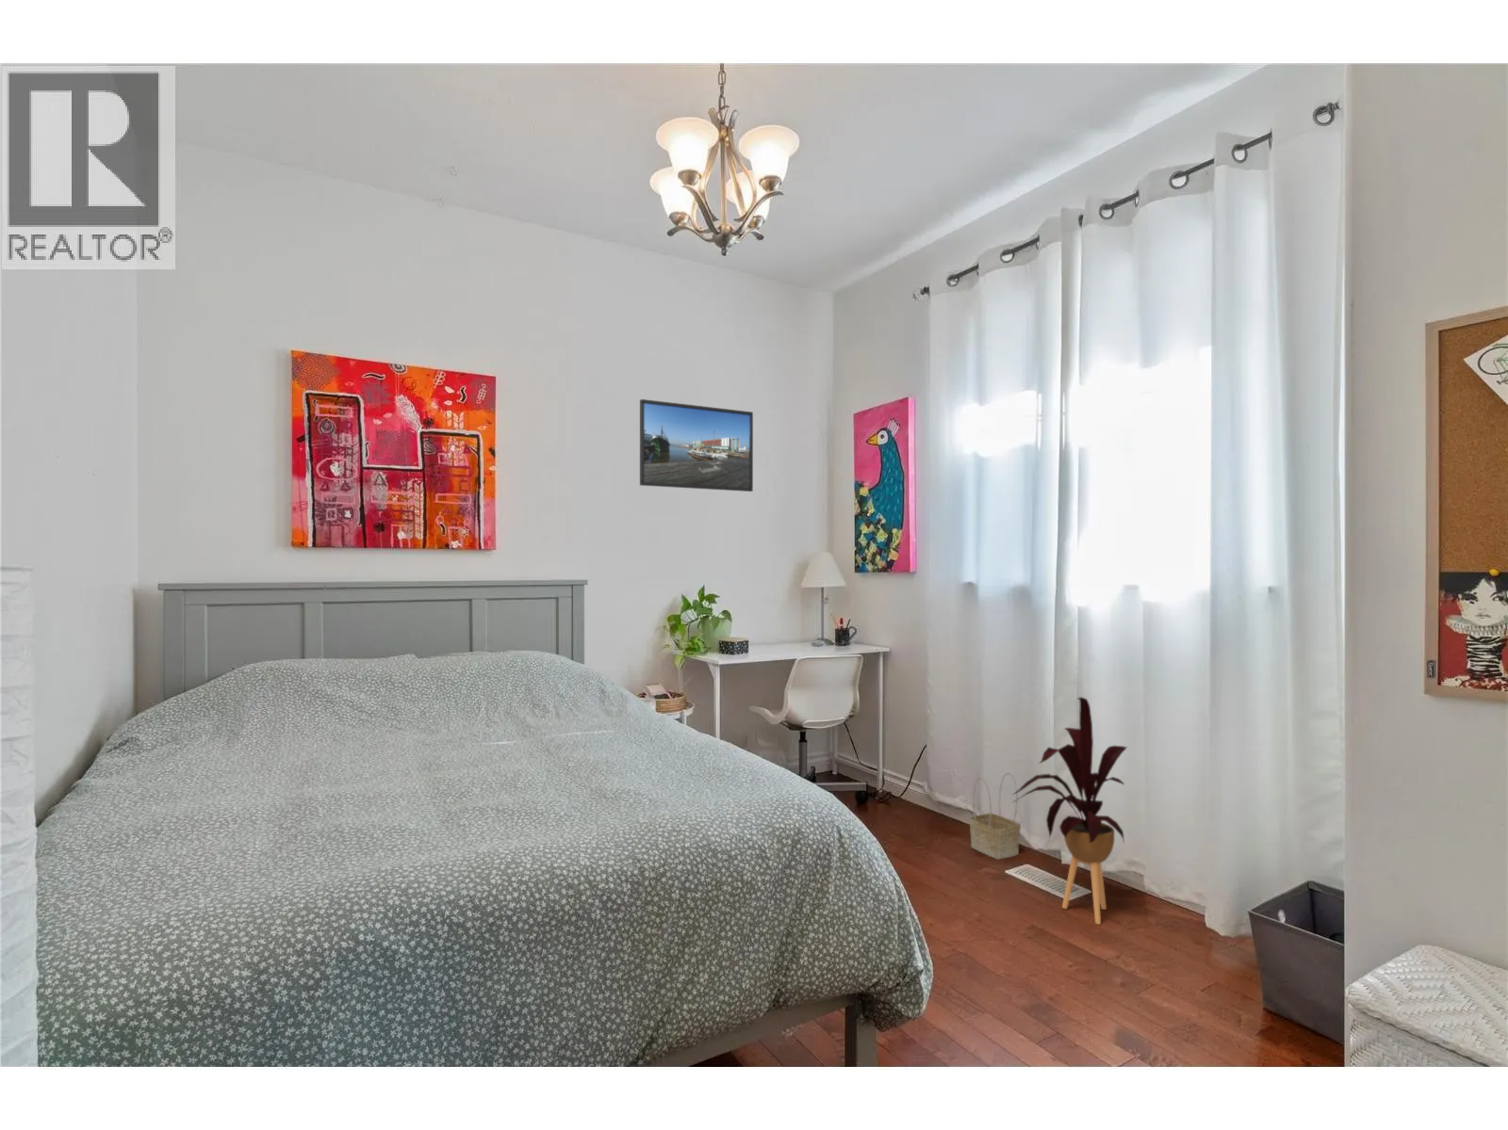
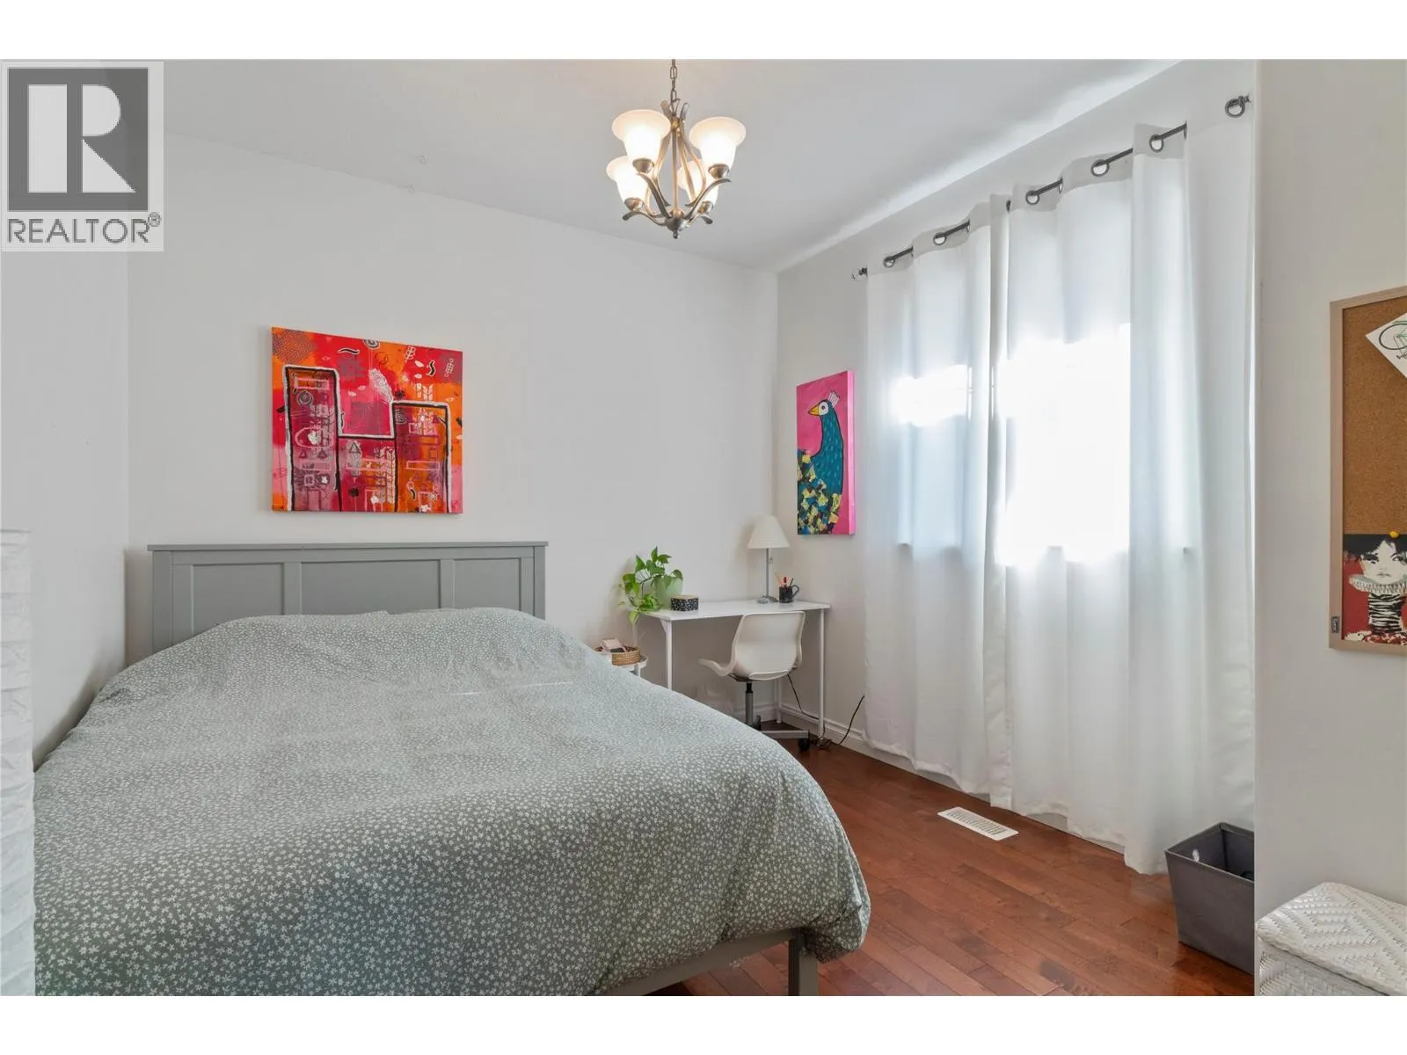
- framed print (698, 447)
- basket (994, 813)
- house plant (1073, 800)
